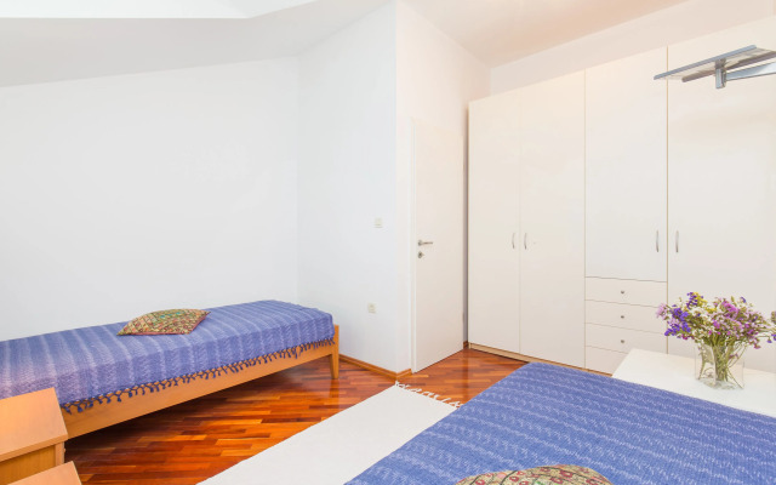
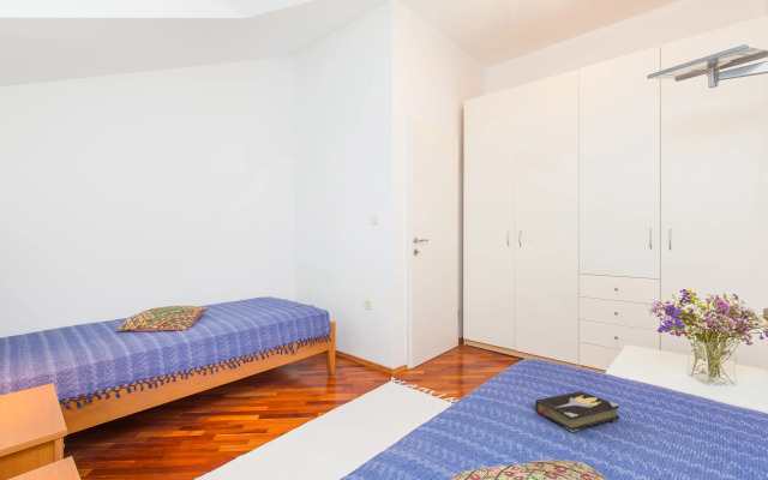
+ hardback book (576, 408)
